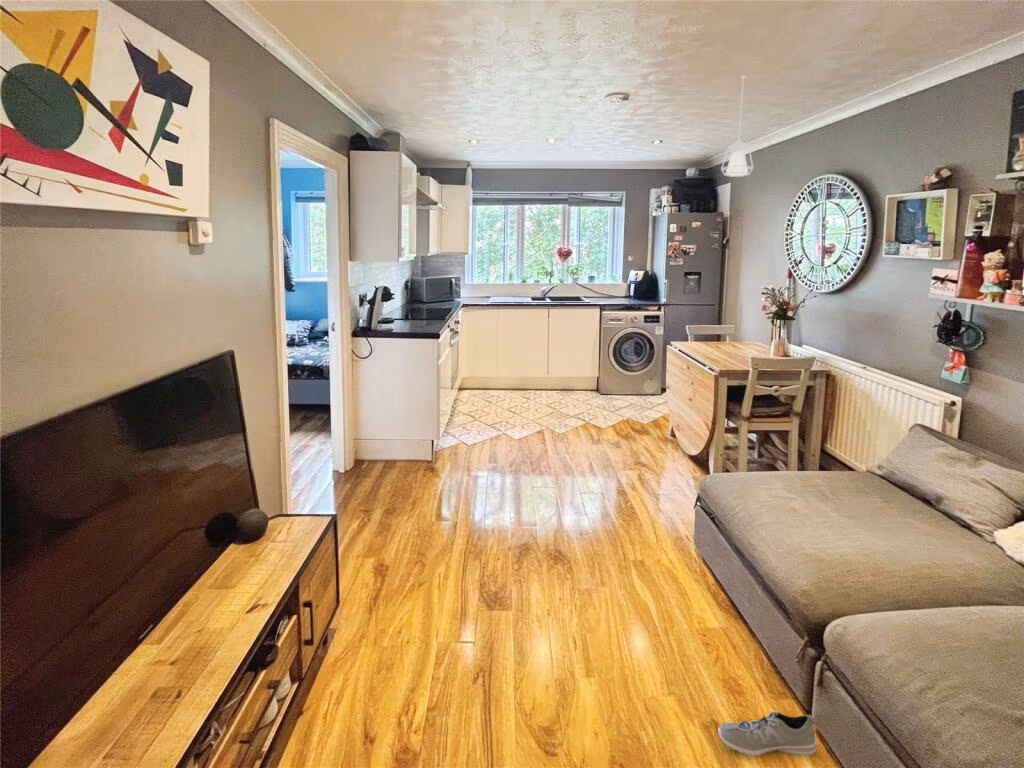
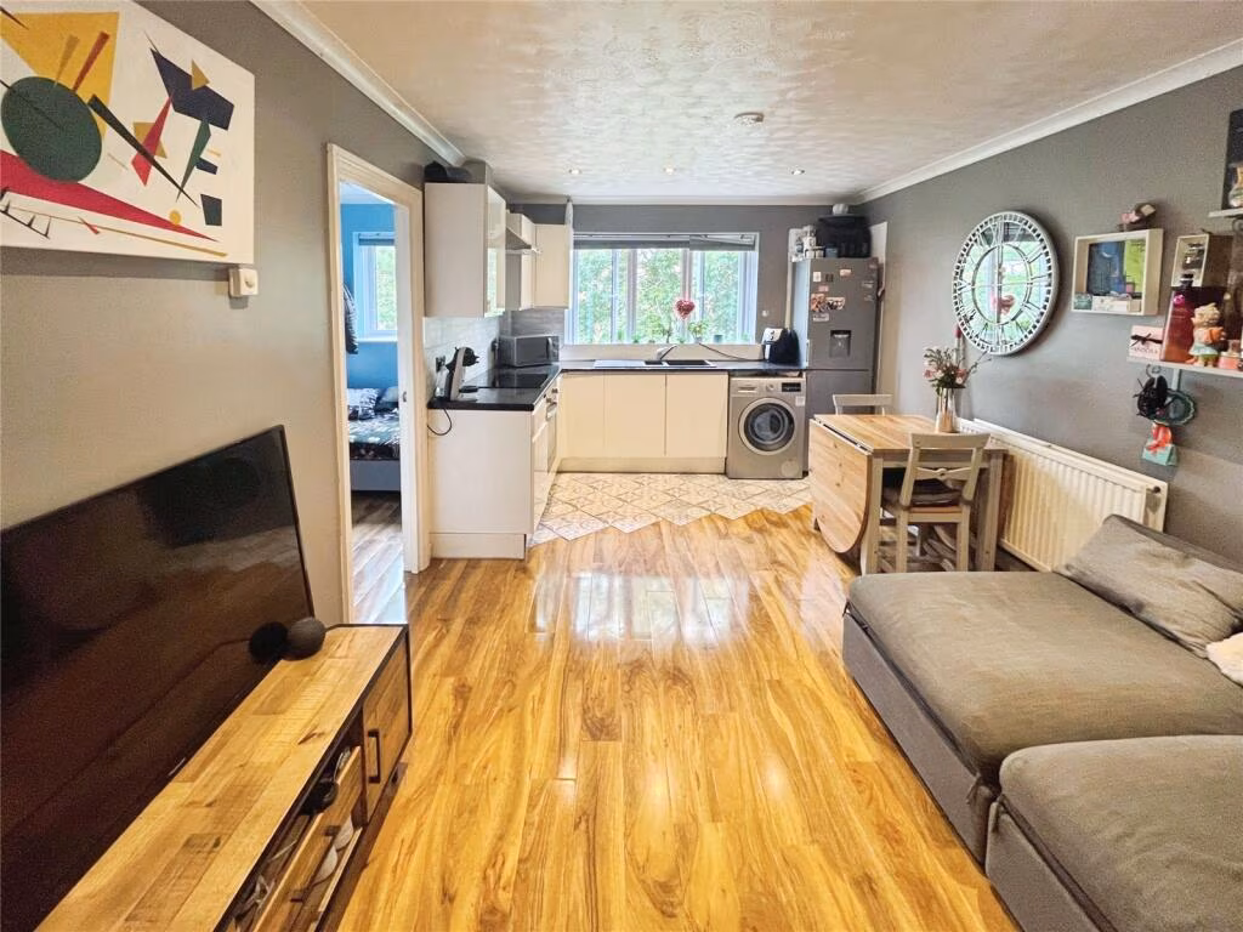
- pendant lamp (739, 126)
- sneaker (766, 727)
